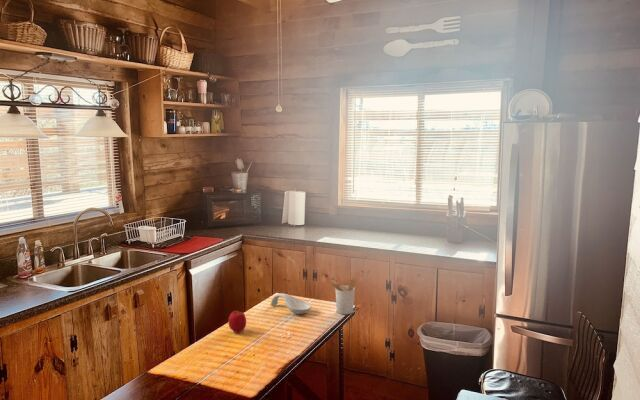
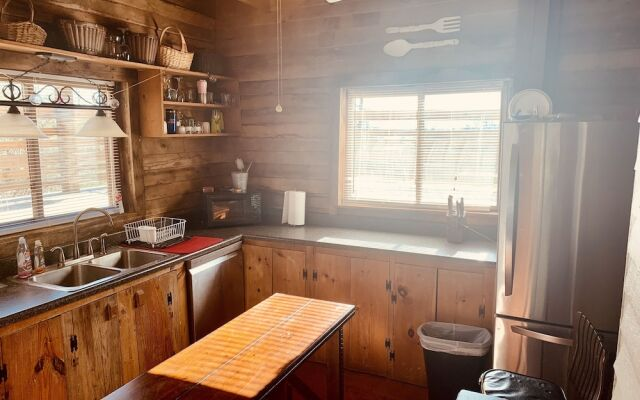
- fruit (237, 320)
- spoon rest (290, 303)
- utensil holder (341, 295)
